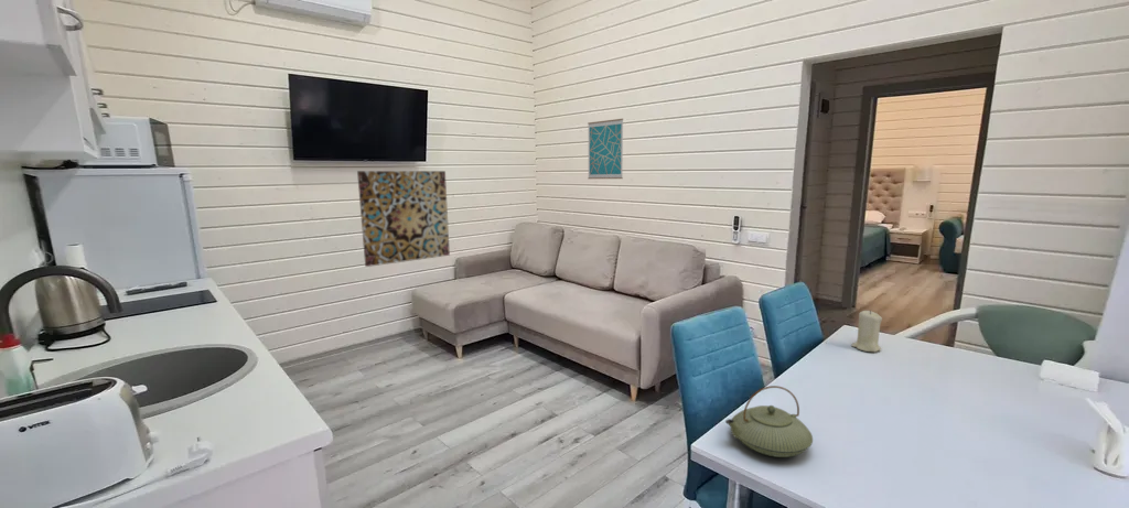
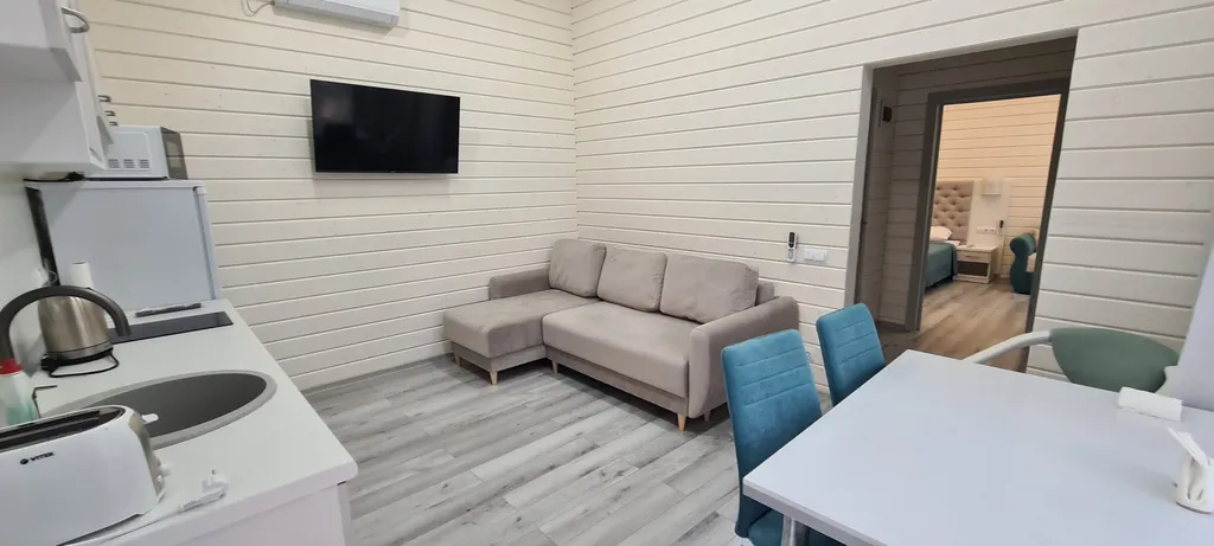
- wall art (604, 150)
- wall art (407, 216)
- teapot (766, 414)
- candle (868, 328)
